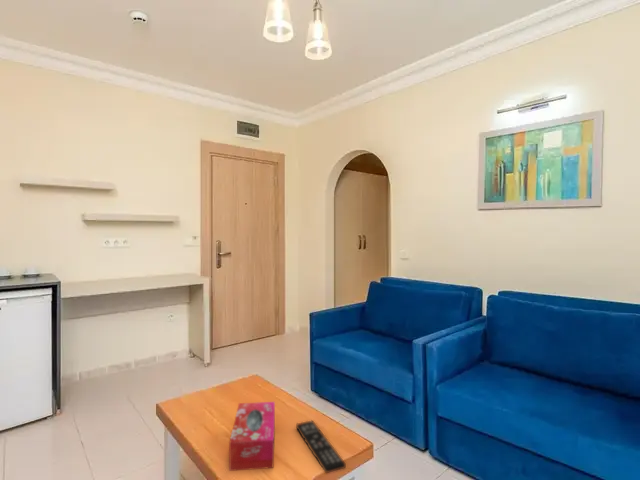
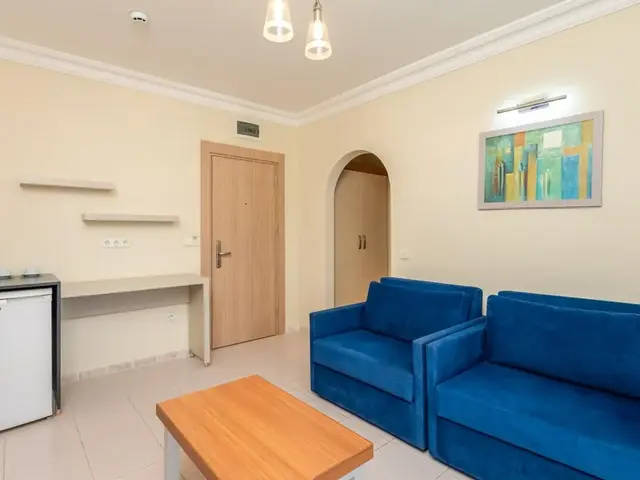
- remote control (318, 443)
- tissue box (254, 432)
